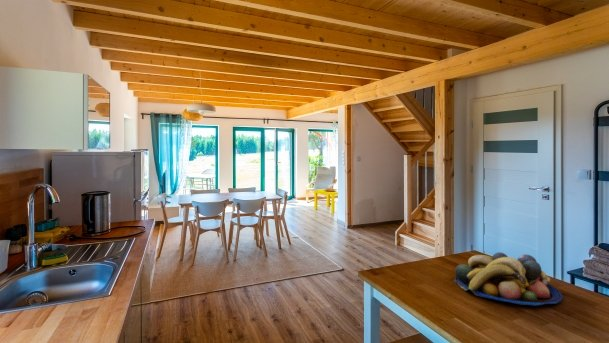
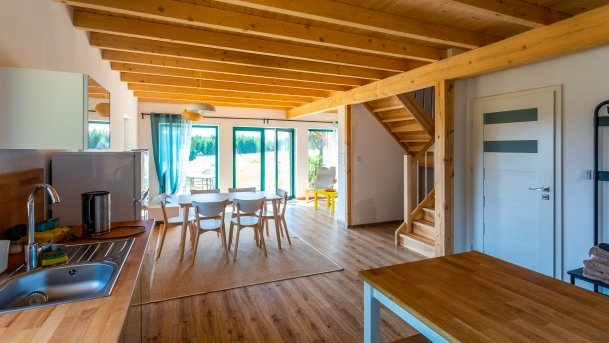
- fruit bowl (505, 271)
